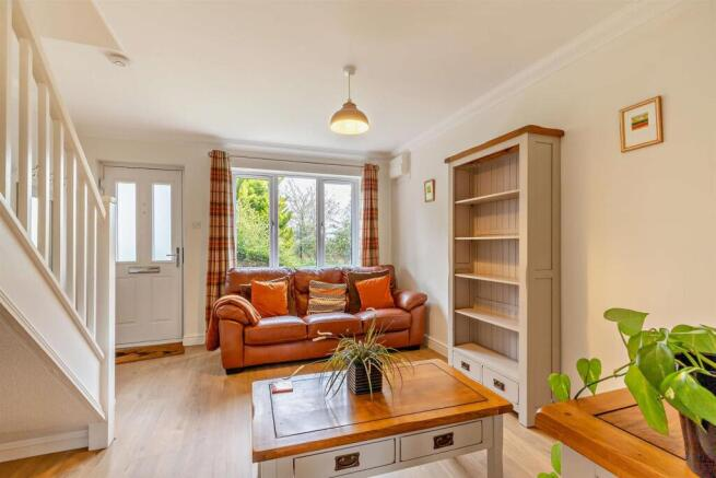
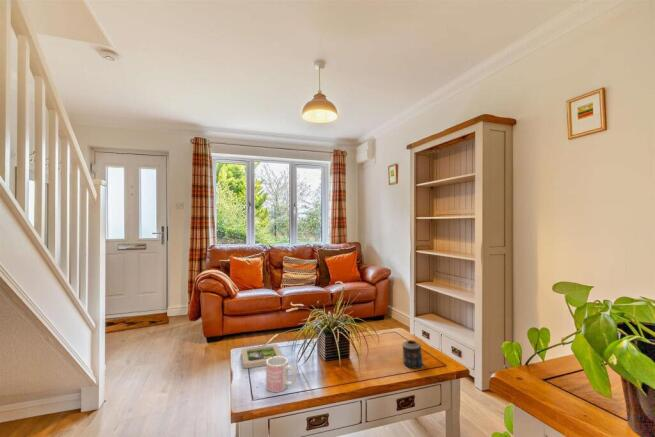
+ candle (412, 351)
+ mug (280, 374)
+ picture frame (261, 355)
